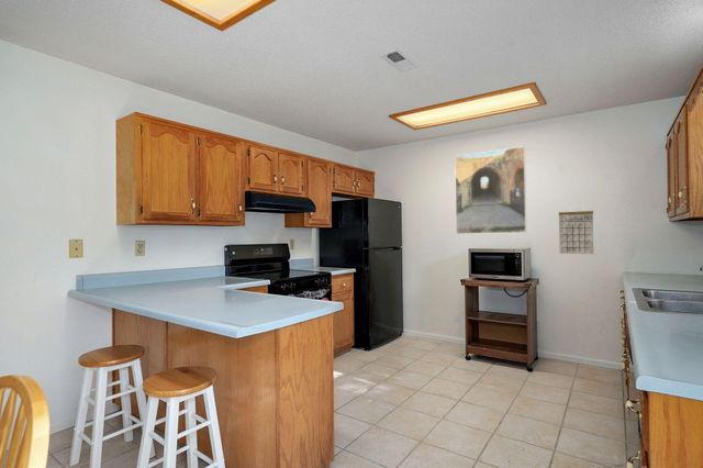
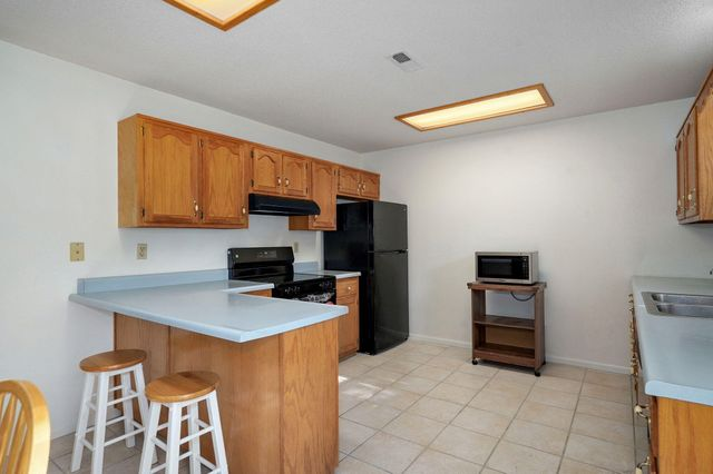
- calendar (576, 227)
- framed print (489, 192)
